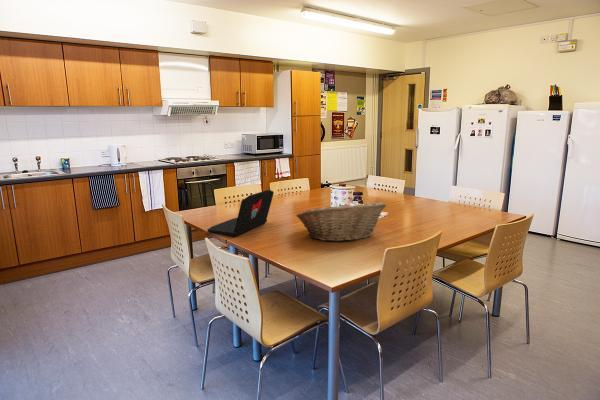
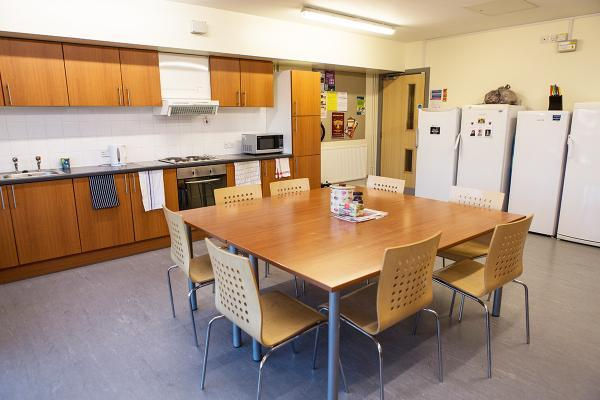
- laptop (240, 209)
- fruit basket (341, 217)
